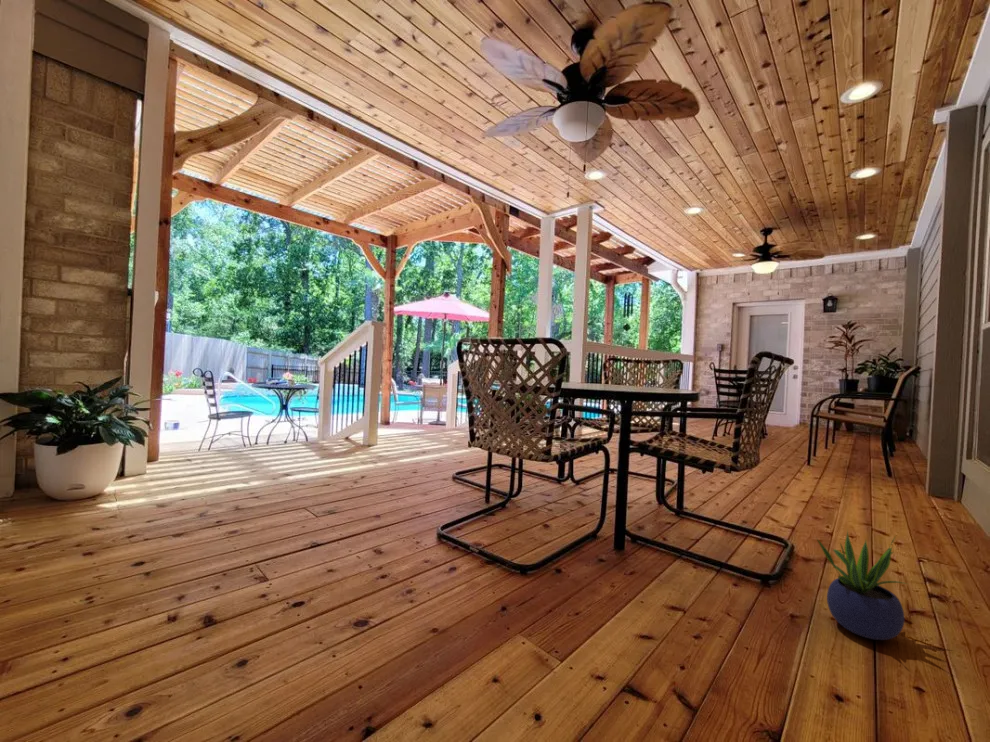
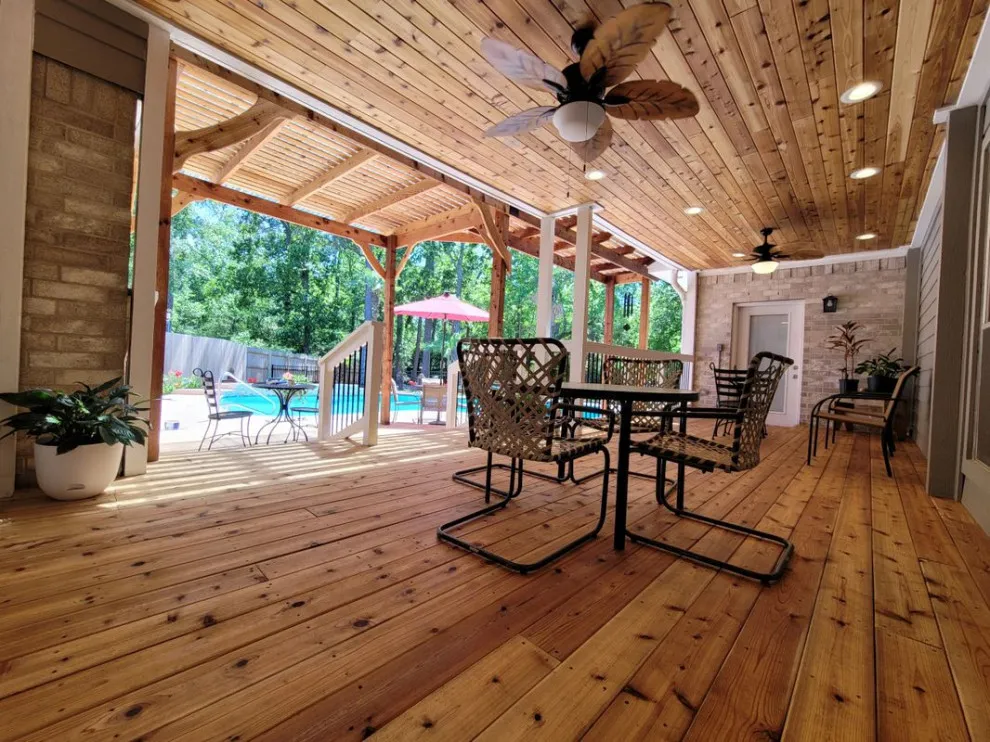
- potted plant (859, 582)
